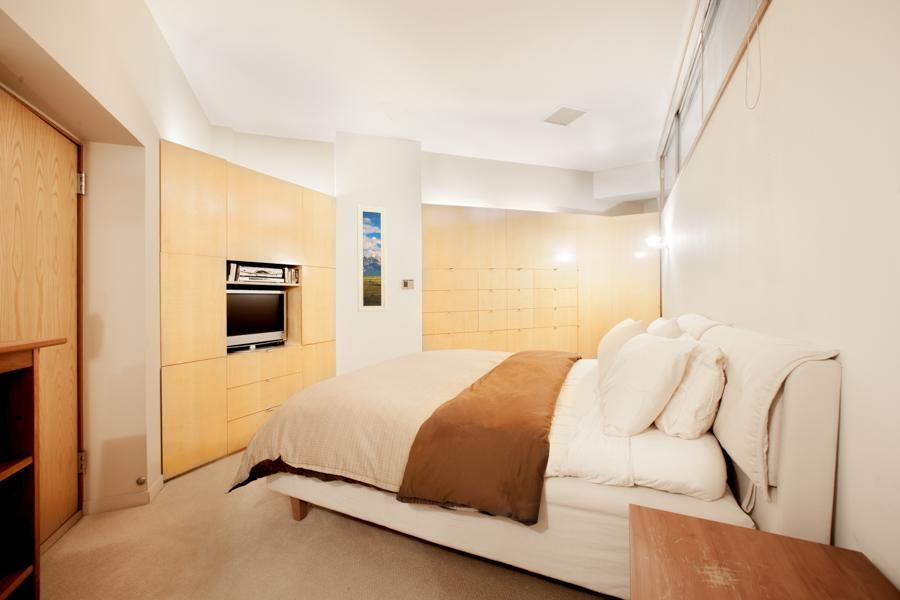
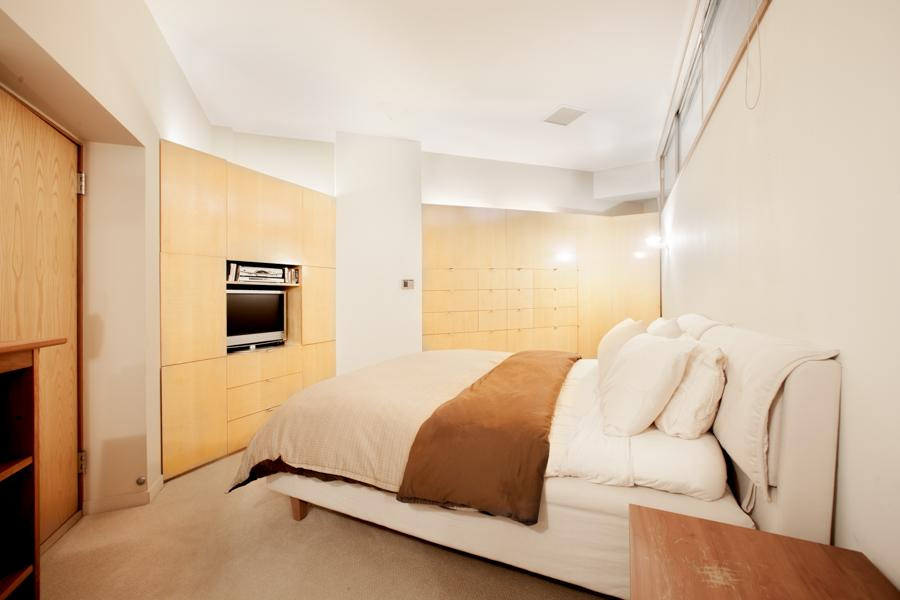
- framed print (372, 258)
